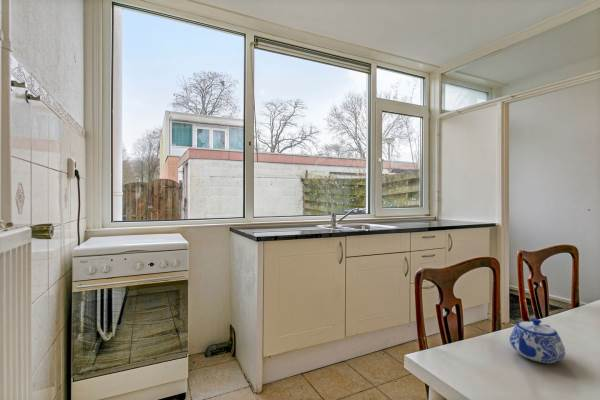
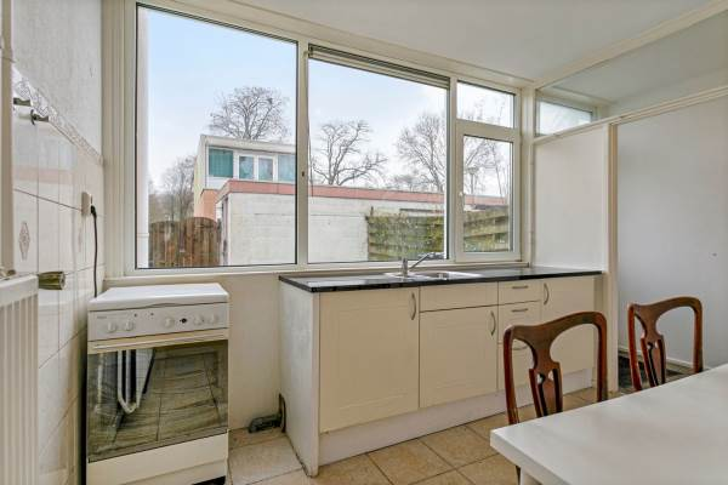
- teapot (534, 338)
